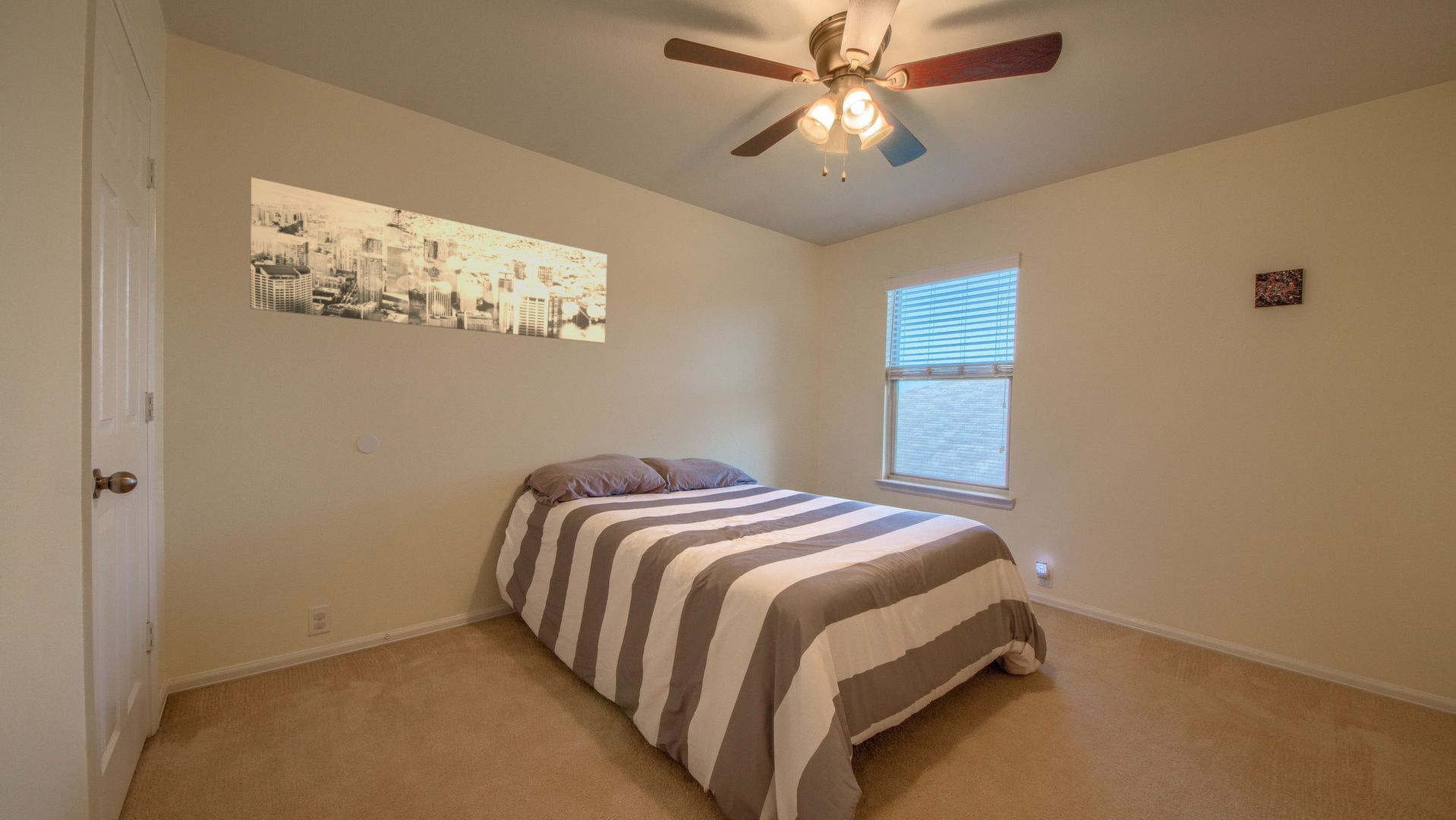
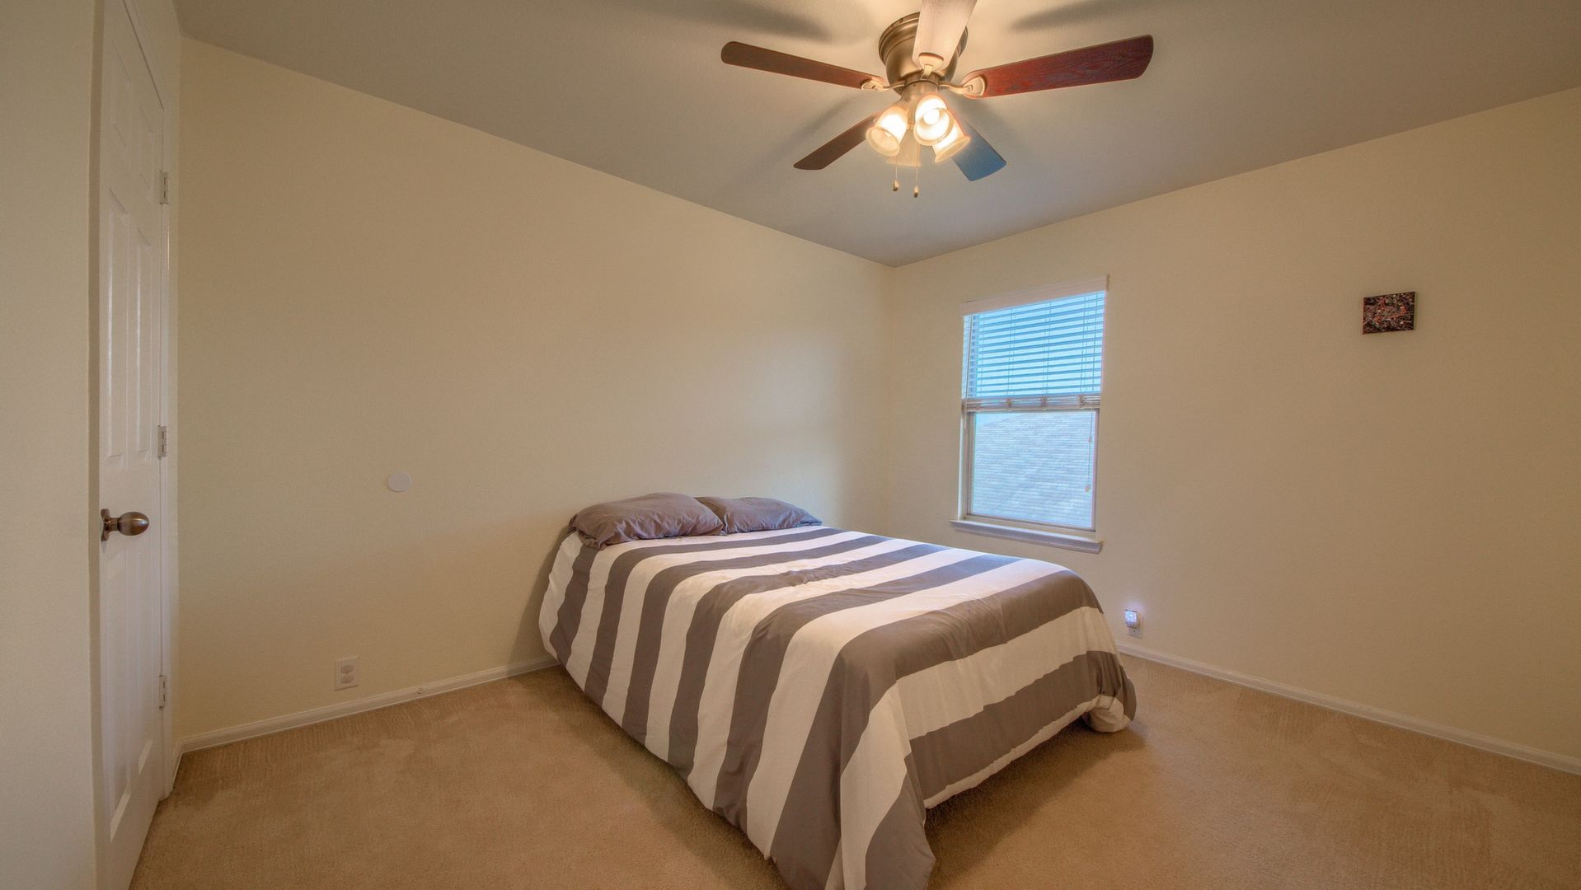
- wall art (462, 276)
